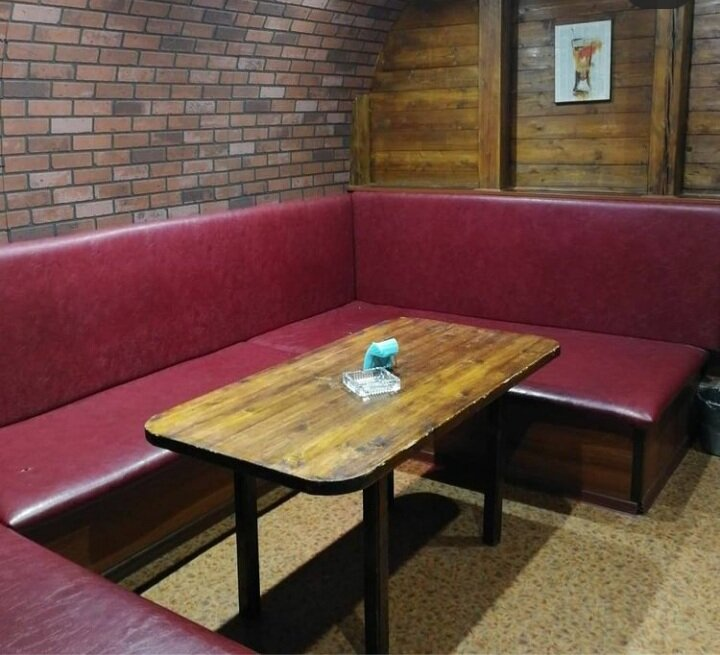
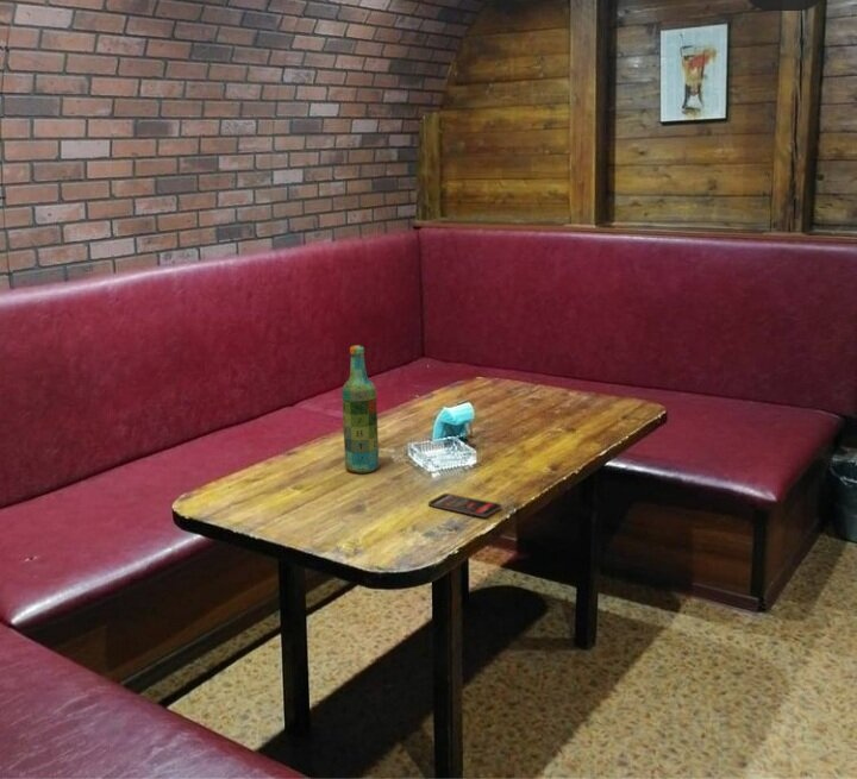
+ beer bottle (359, 408)
+ smartphone (464, 504)
